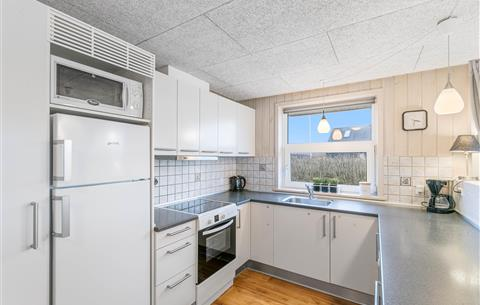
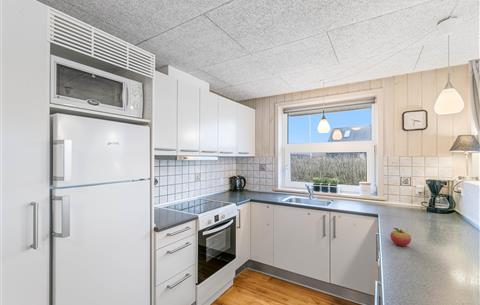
+ fruit (400, 236)
